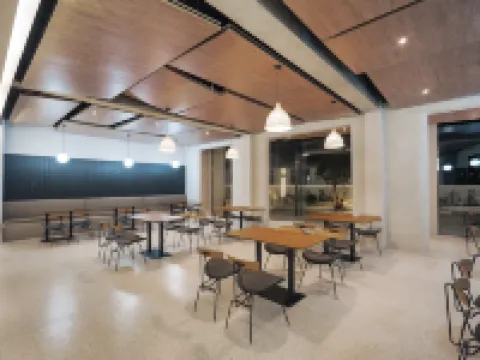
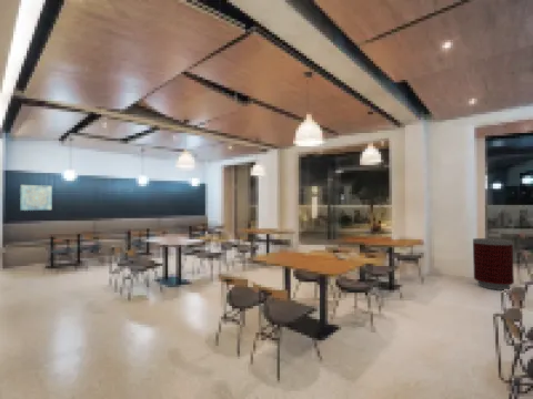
+ wall art (36, 197)
+ trash can (492, 263)
